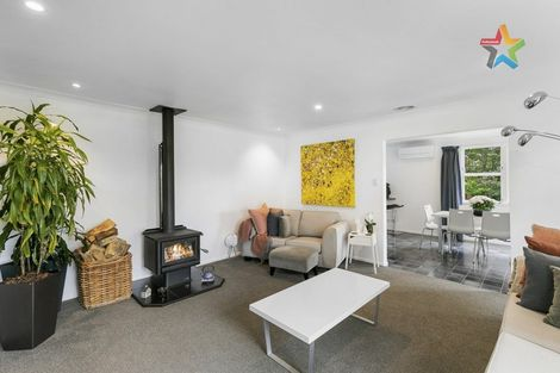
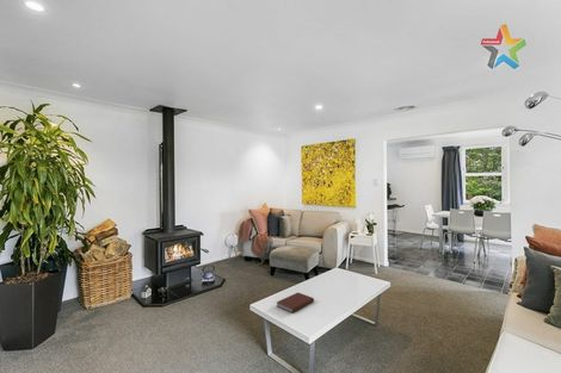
+ book (295, 301)
